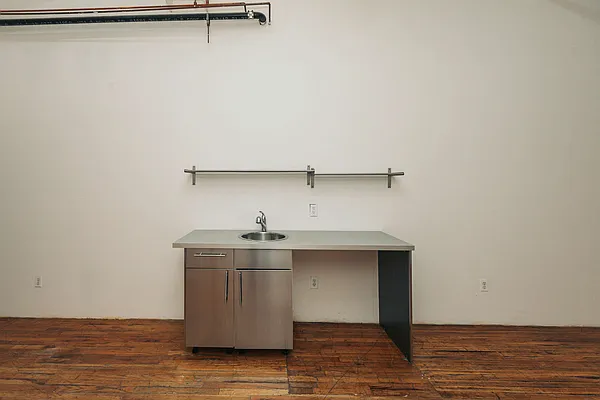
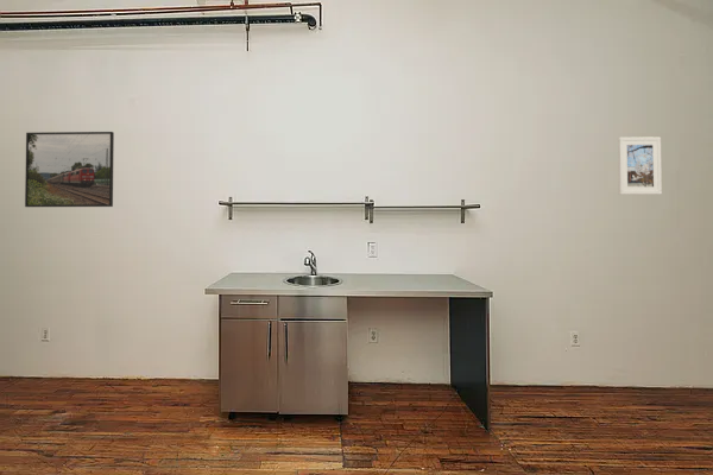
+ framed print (639, 165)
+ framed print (69, 169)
